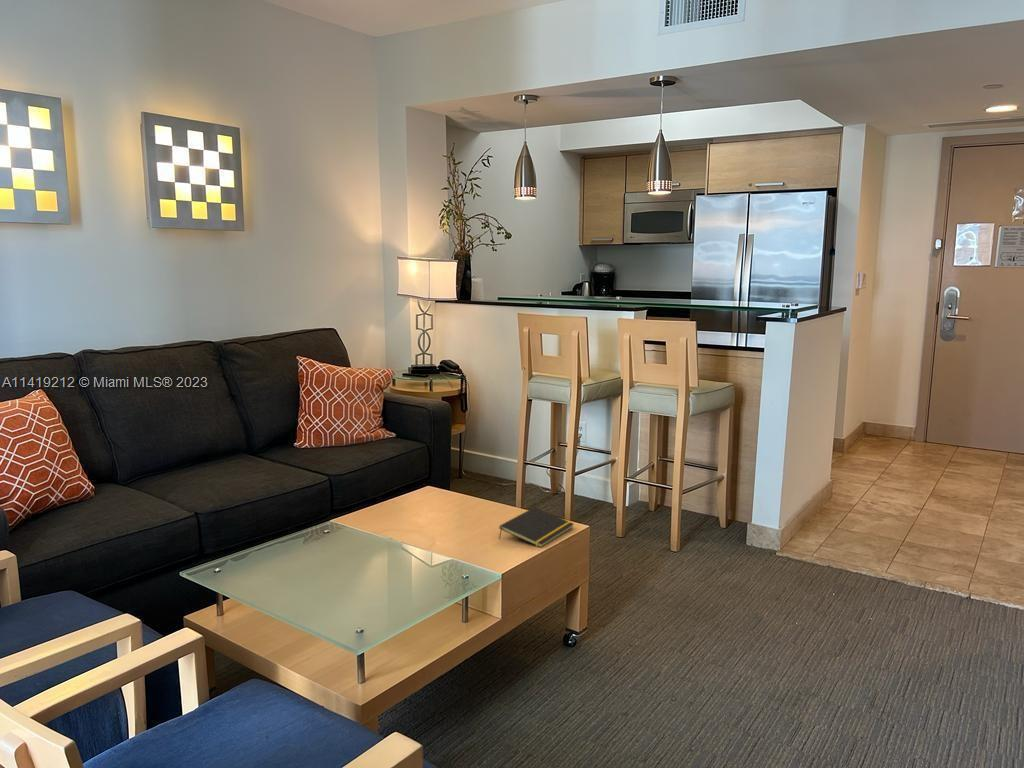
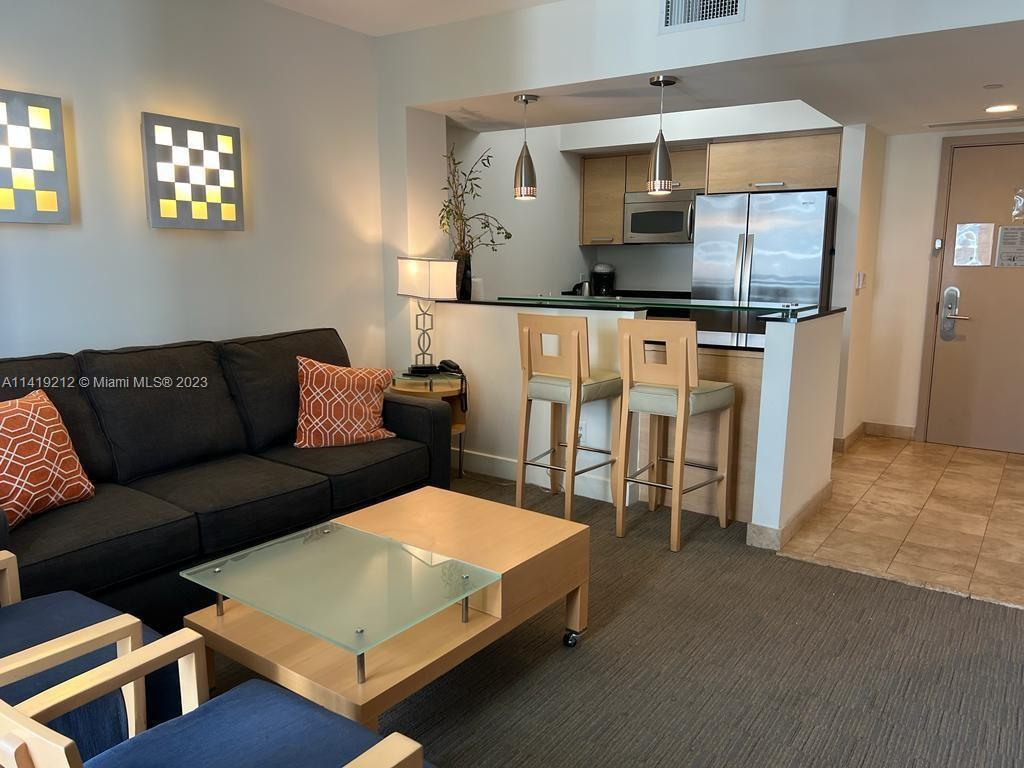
- notepad (537, 526)
